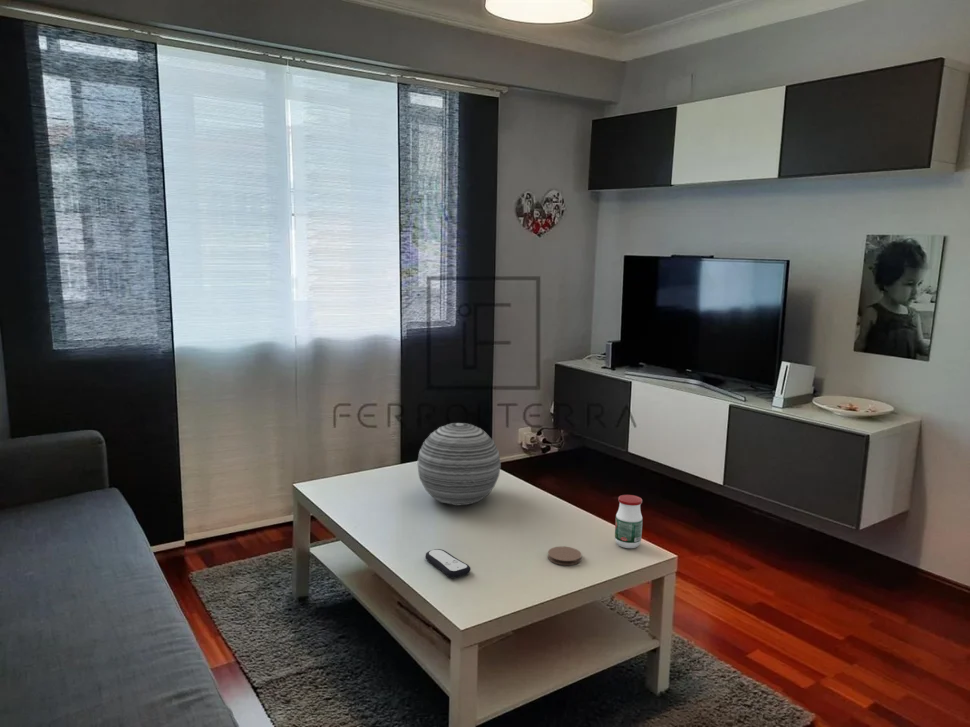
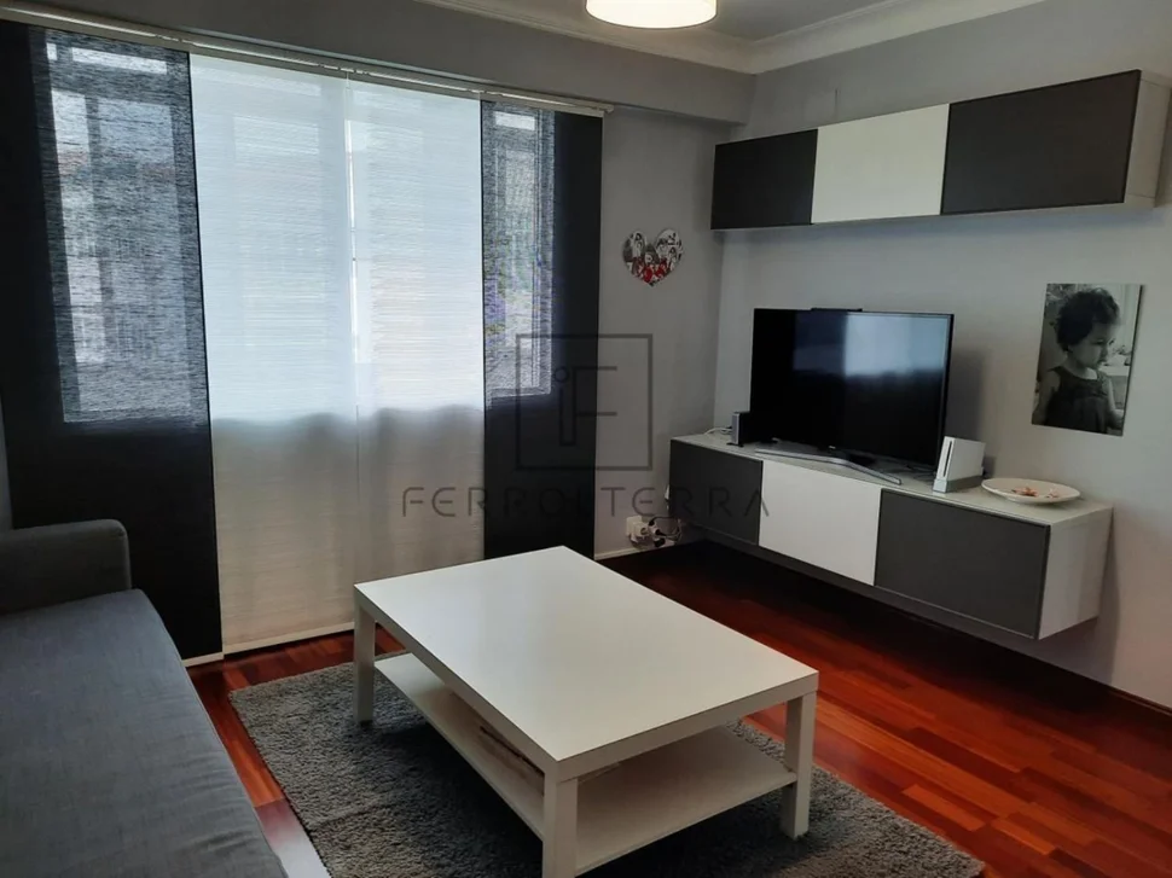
- jar (628, 521)
- remote control (446, 562)
- decorative orb (459, 461)
- coaster (564, 555)
